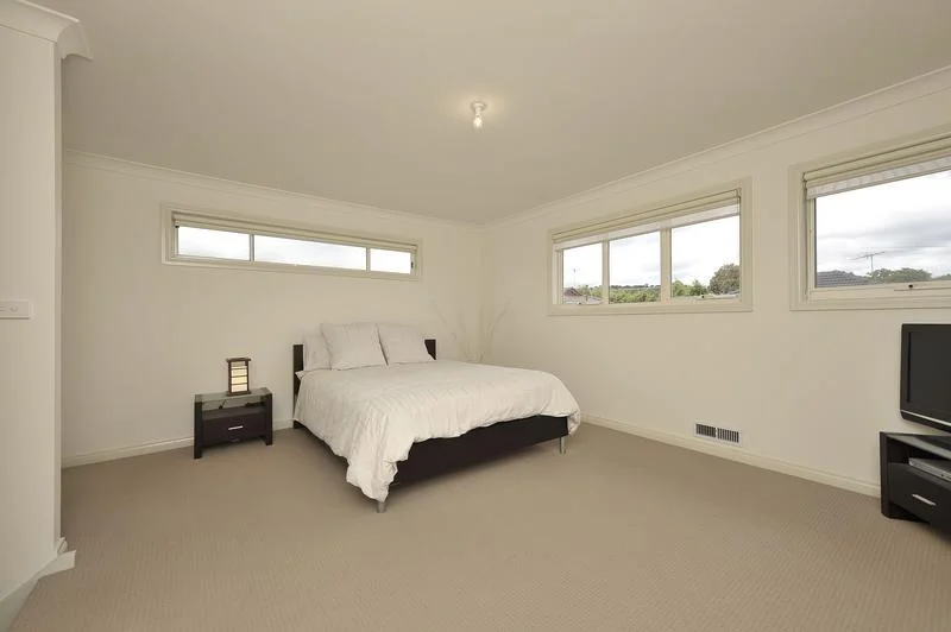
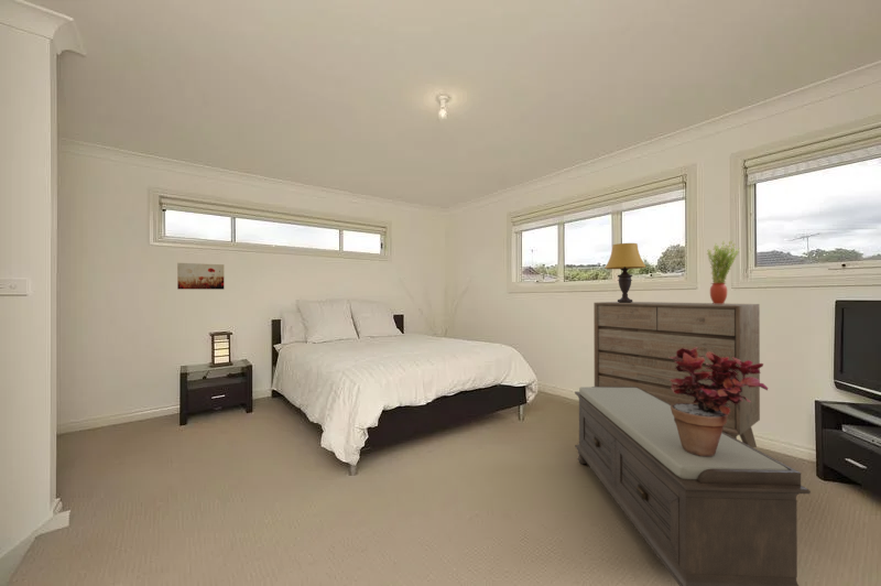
+ wall art (200, 276)
+ table lamp (624, 272)
+ potted plant (722, 272)
+ bench (653, 465)
+ dresser (668, 368)
+ potted plant (707, 400)
